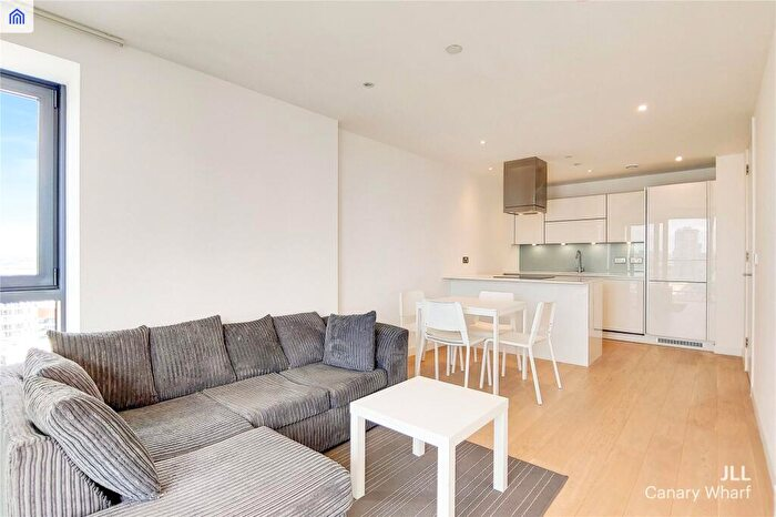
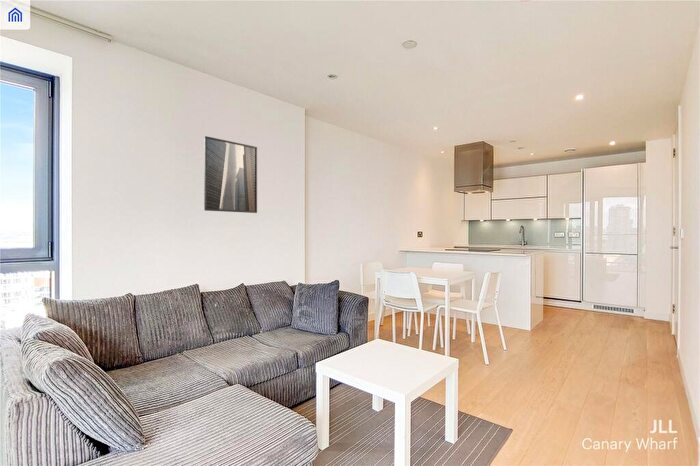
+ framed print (232, 176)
